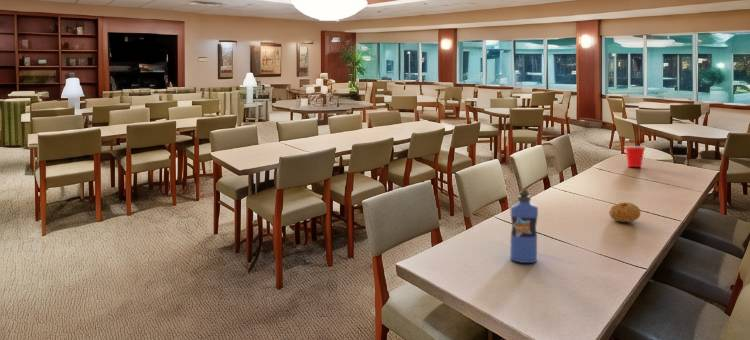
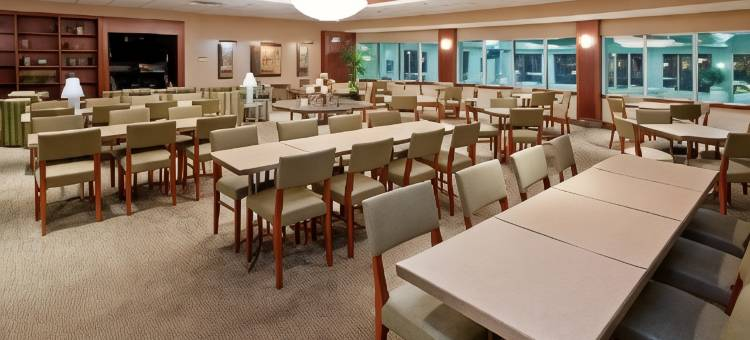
- cup (634, 156)
- fruit (624, 211)
- water bottle (523, 224)
